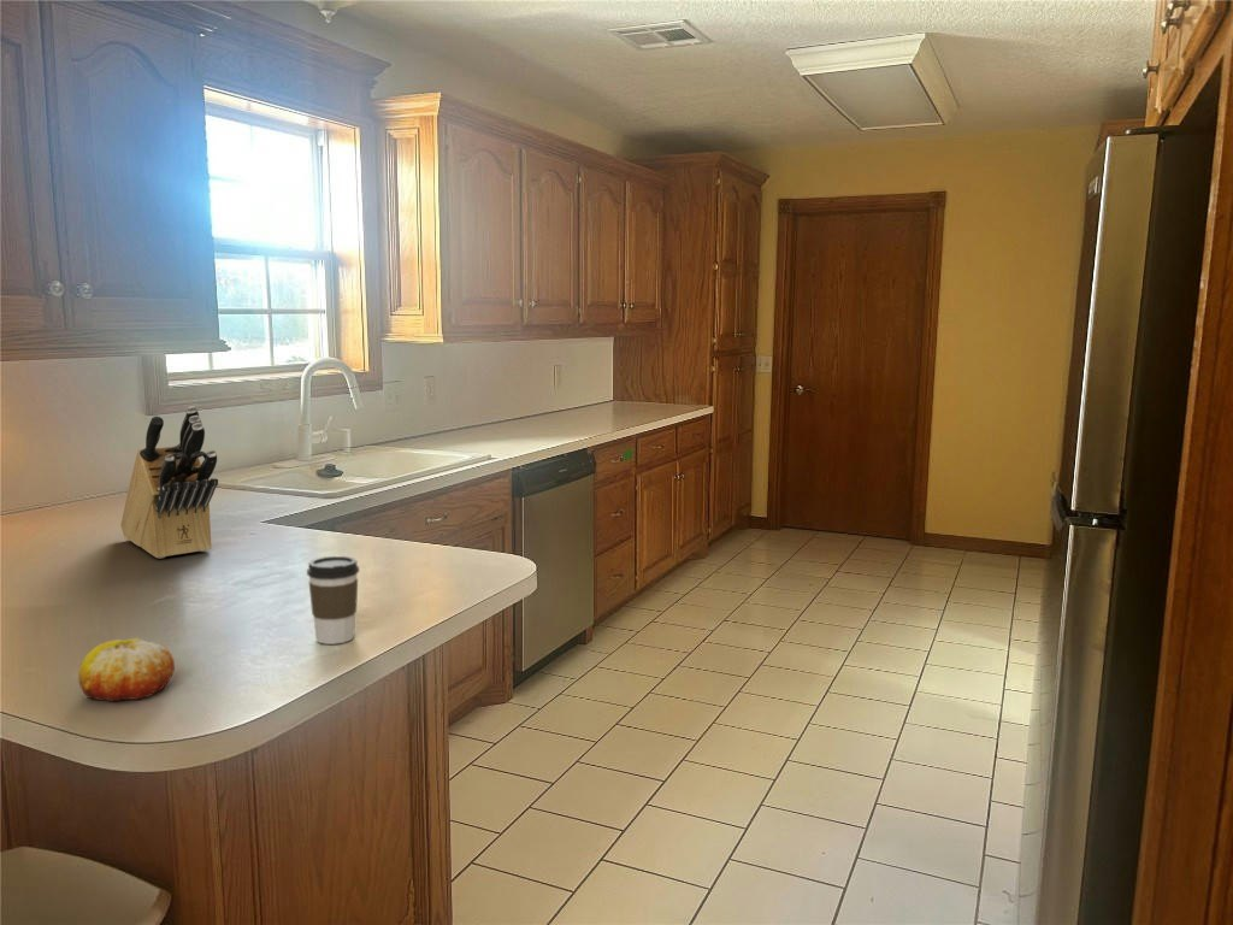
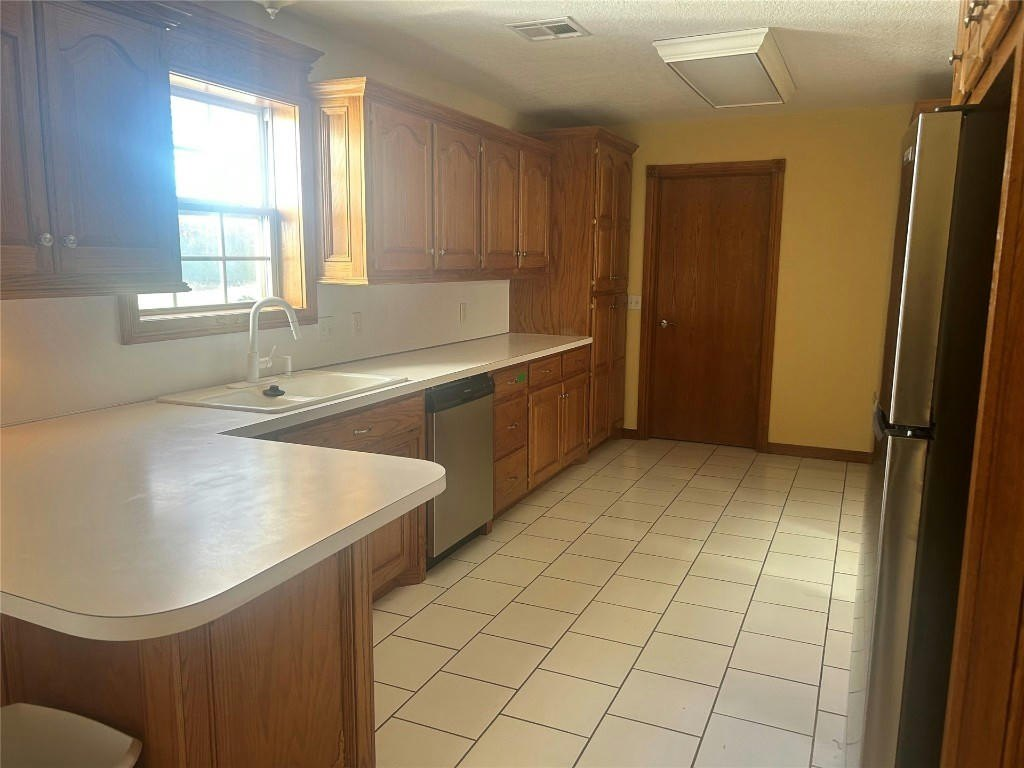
- knife block (166, 476)
- coffee cup (334, 600)
- fruit (128, 666)
